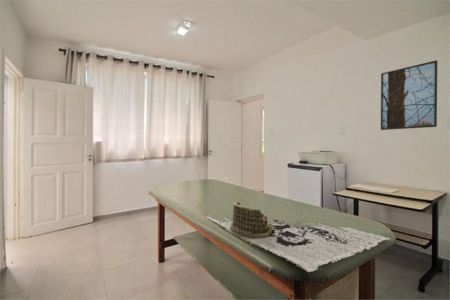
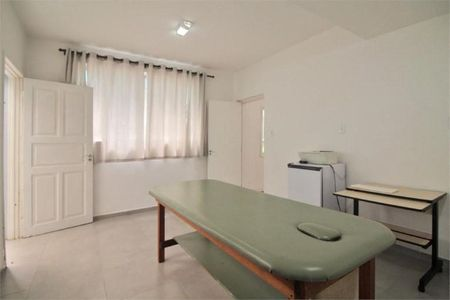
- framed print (406, 98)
- architectural model (281, 220)
